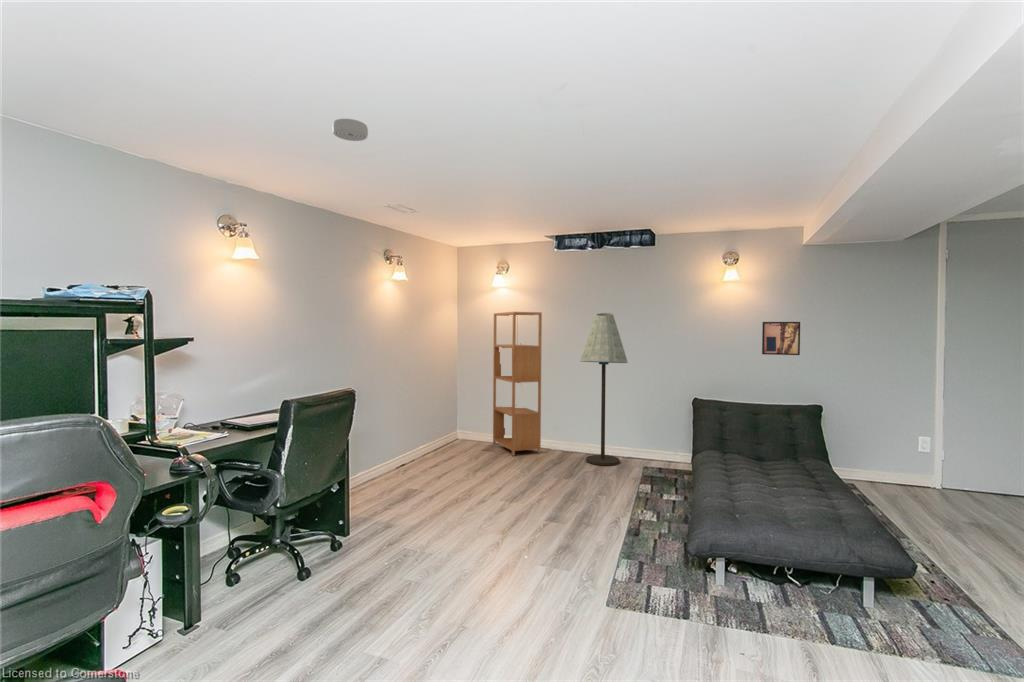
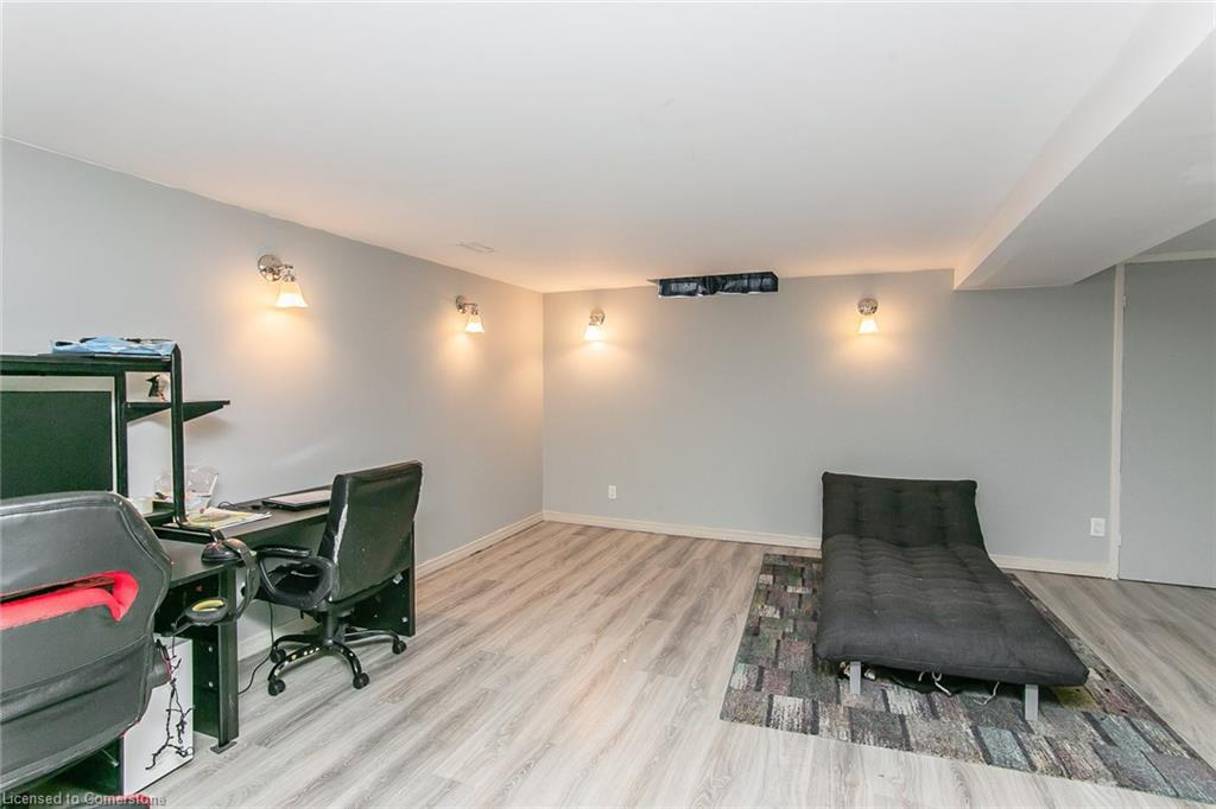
- floor lamp (603, 387)
- smoke detector (350, 130)
- bookshelf (516, 380)
- wall art (780, 338)
